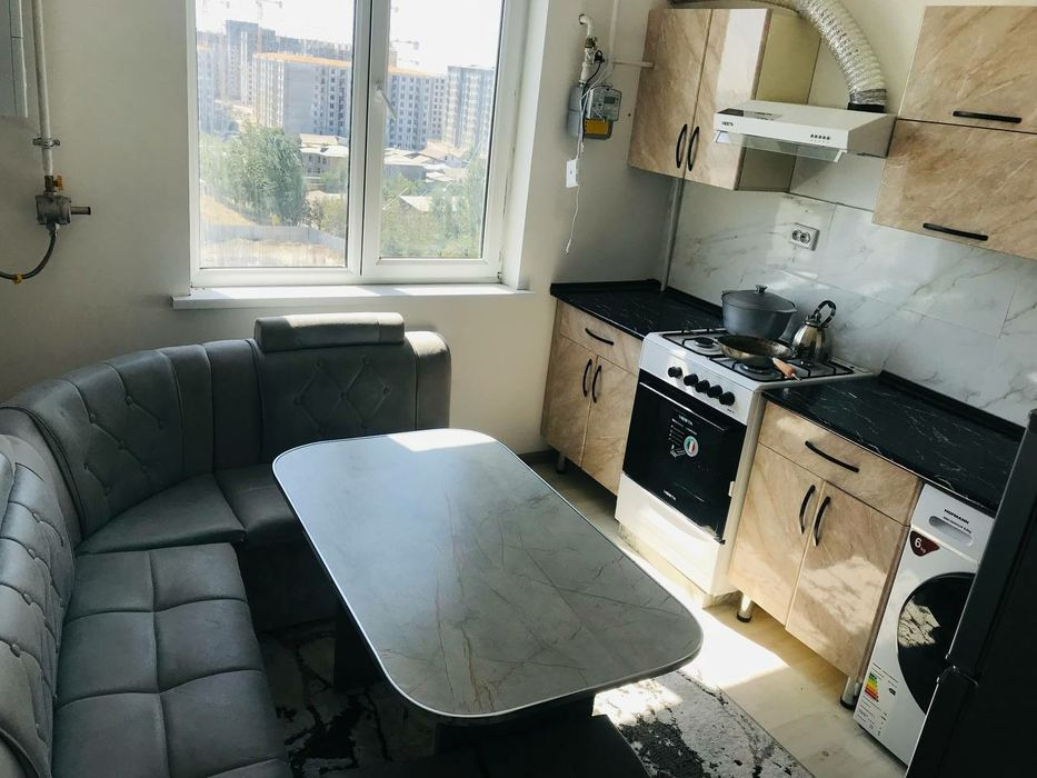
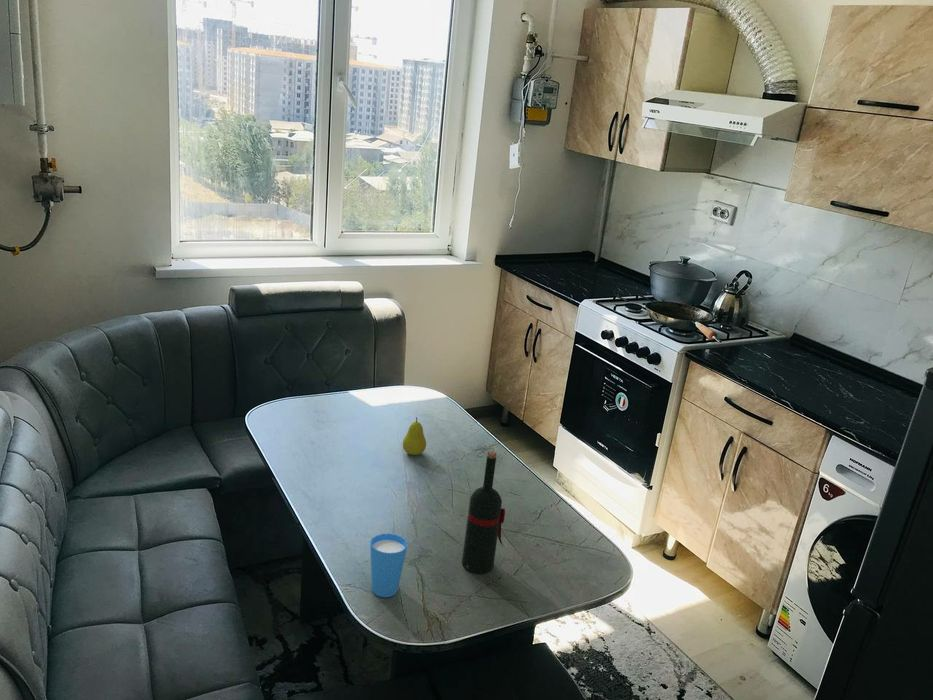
+ wine bottle (488, 509)
+ fruit (415, 435)
+ cup (386, 566)
